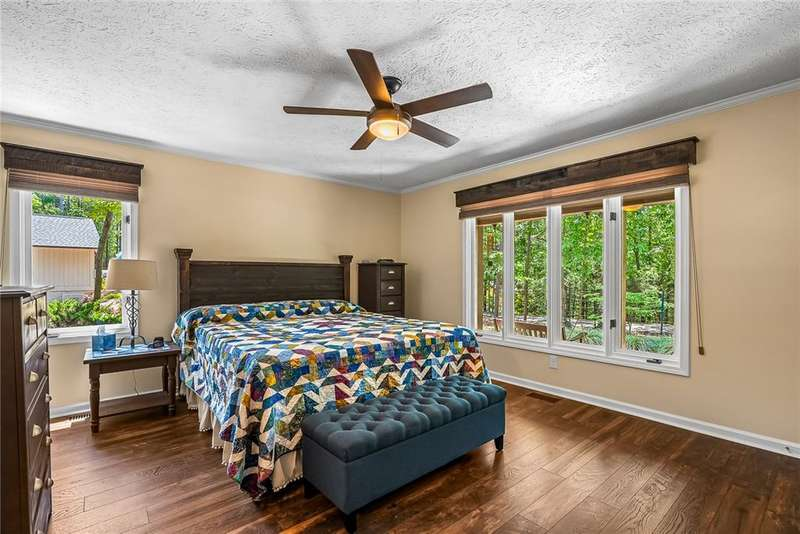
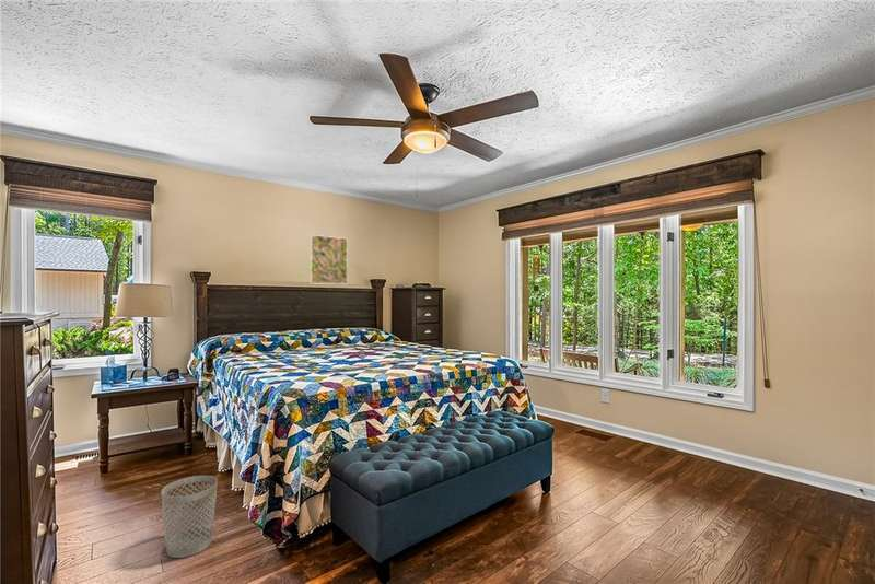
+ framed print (328, 260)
+ wastebasket (189, 515)
